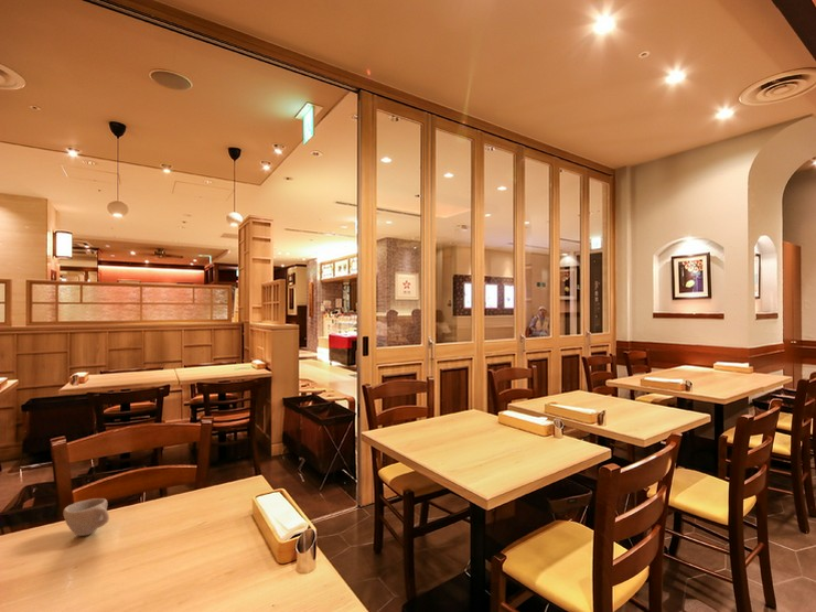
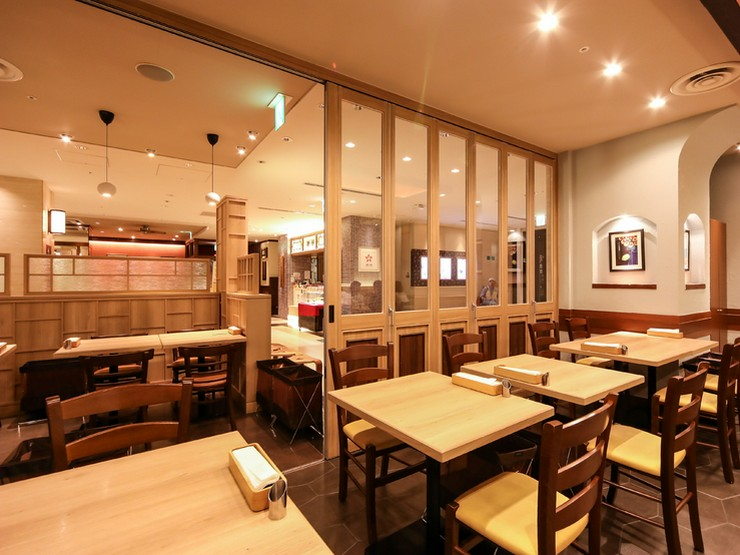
- cup (90, 518)
